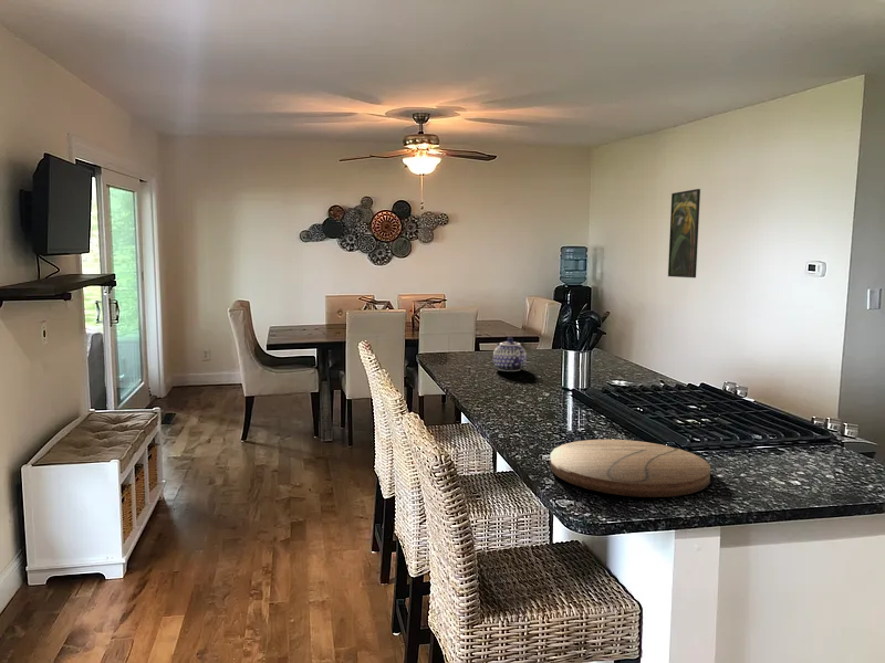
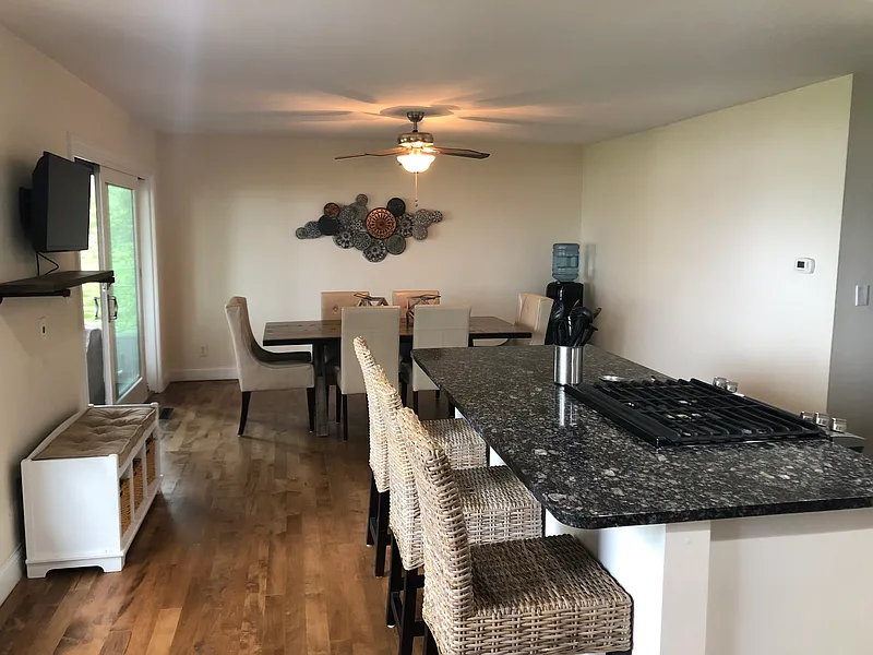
- cutting board (627, 464)
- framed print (683, 234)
- teapot (509, 354)
